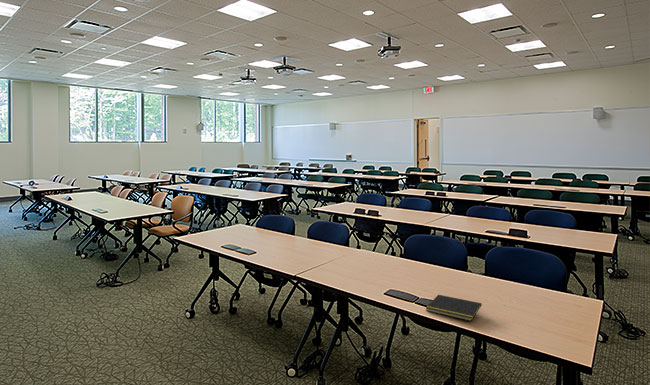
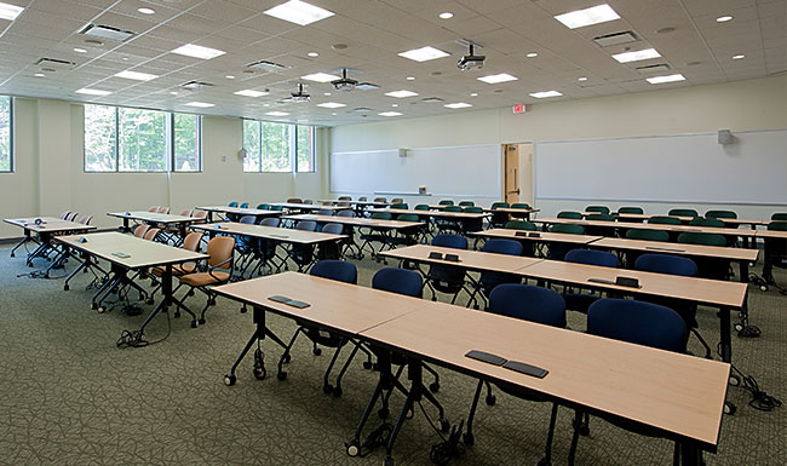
- notepad (453, 306)
